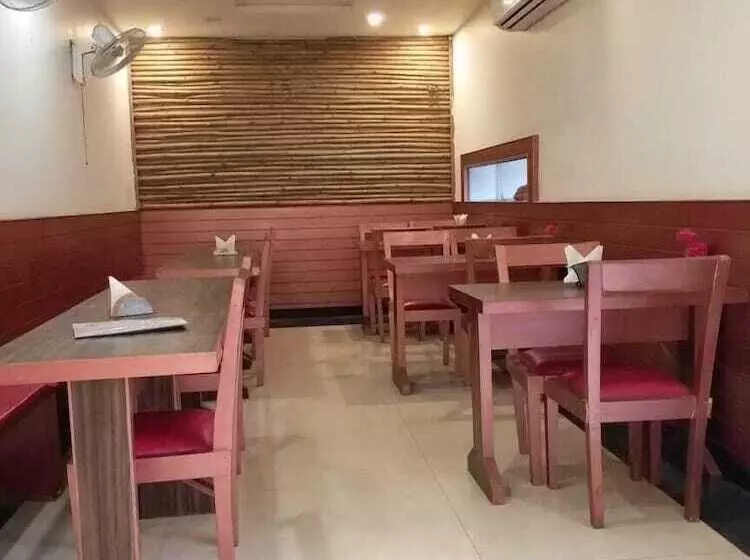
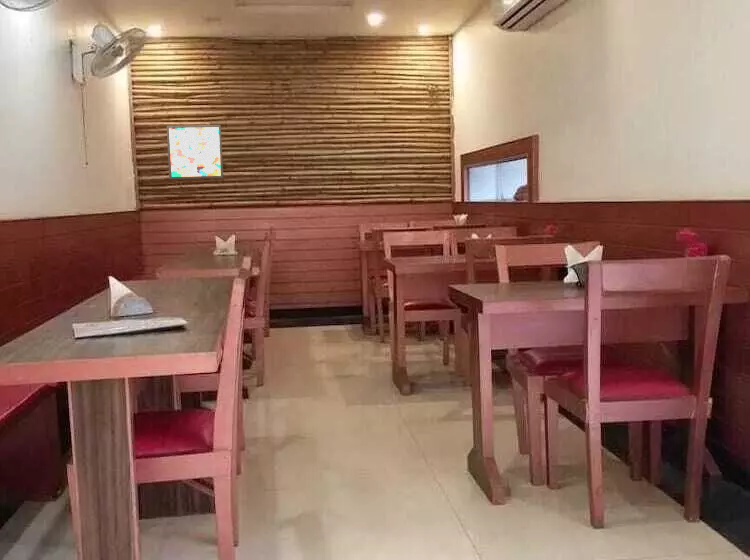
+ wall art (195, 152)
